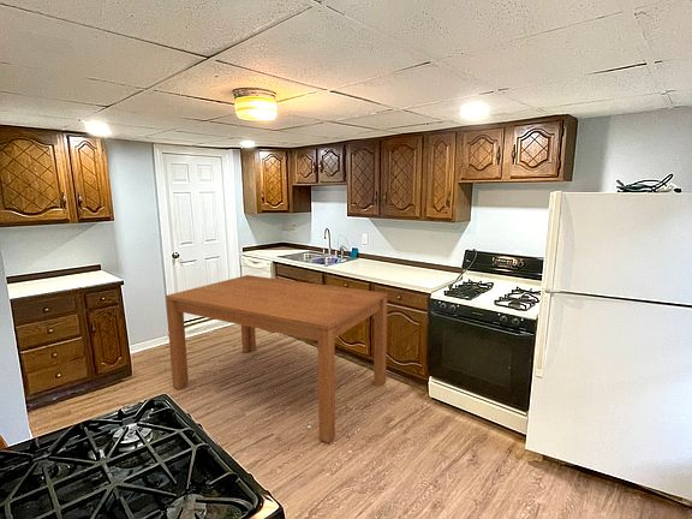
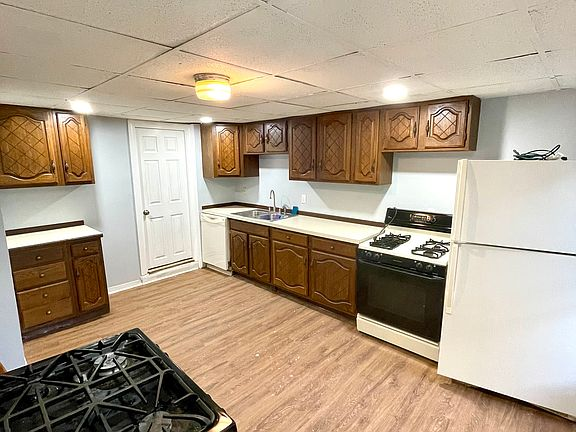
- dining table (281, 333)
